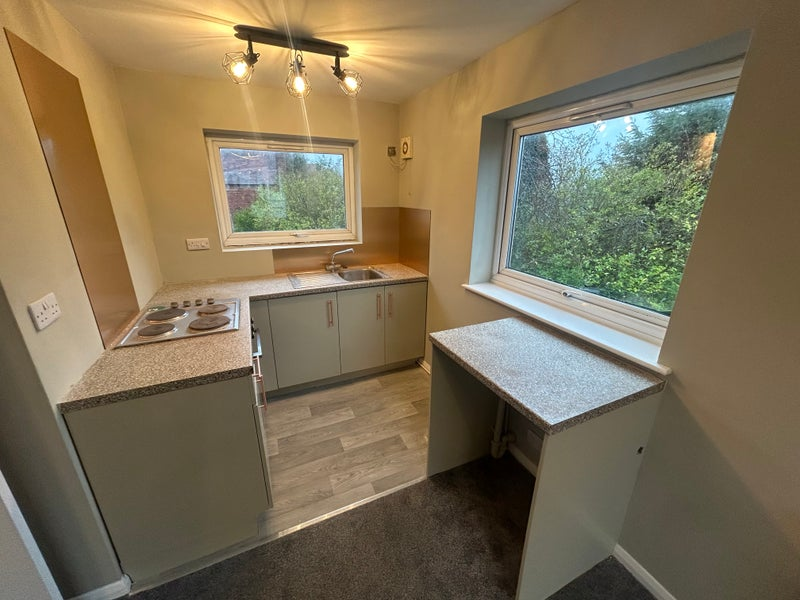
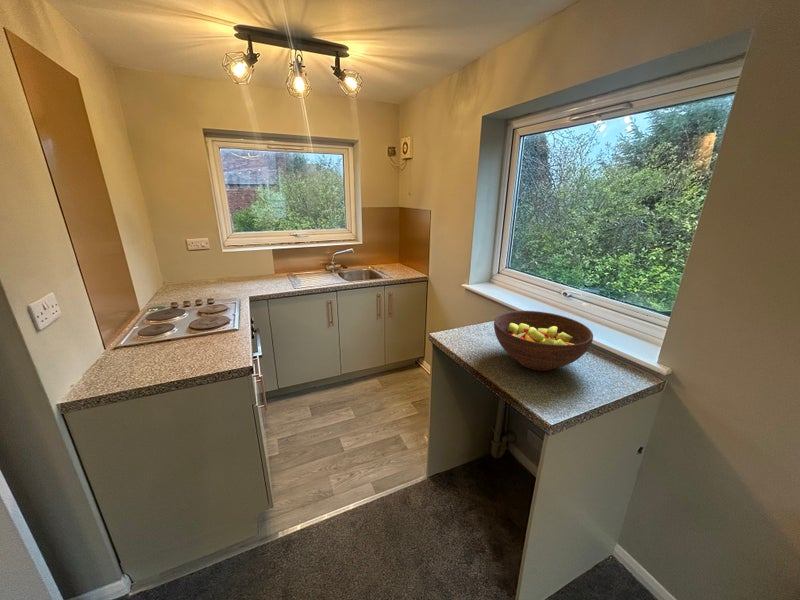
+ fruit bowl (538, 344)
